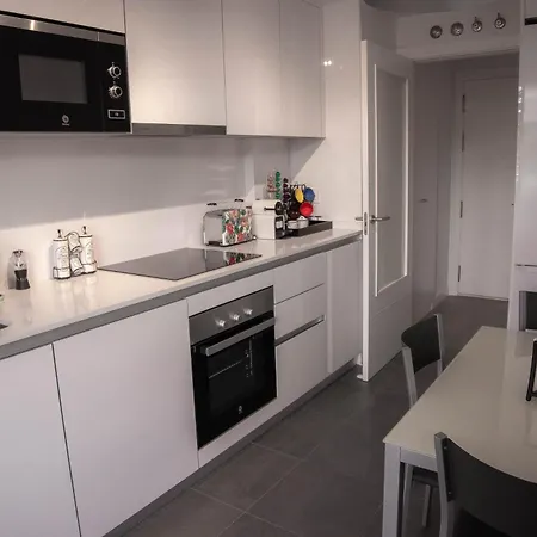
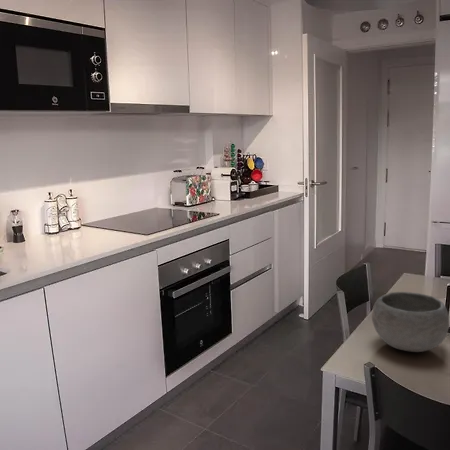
+ bowl (409, 324)
